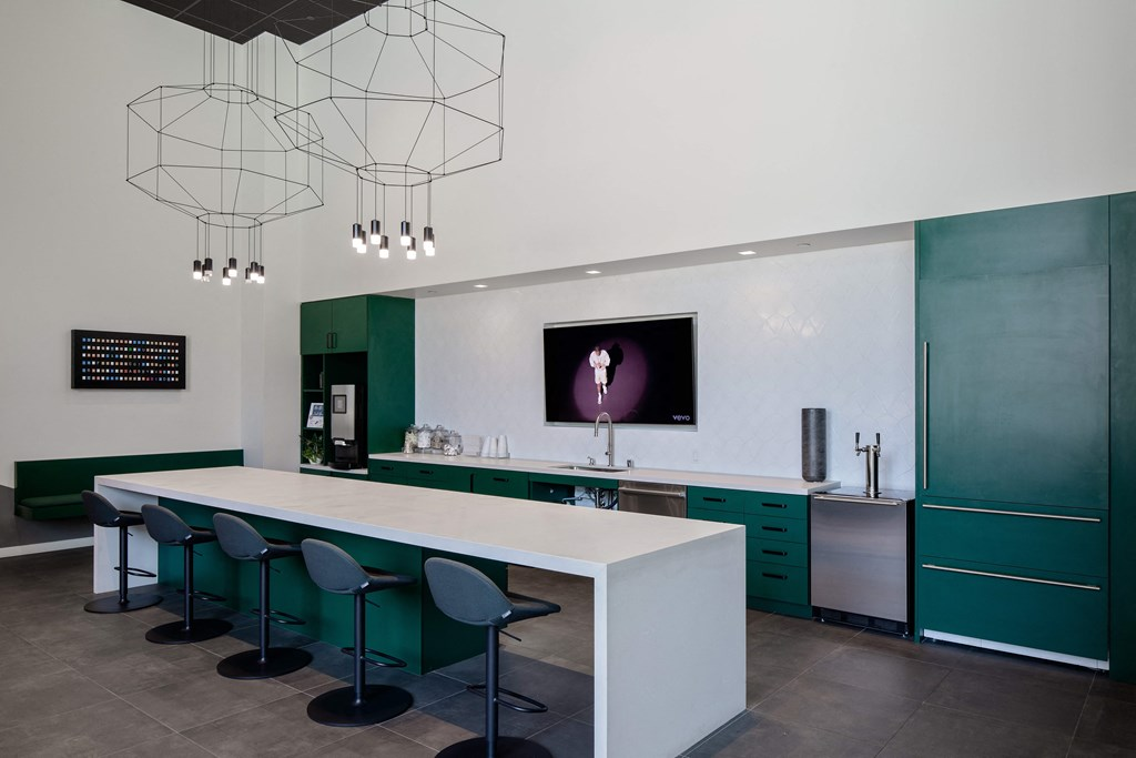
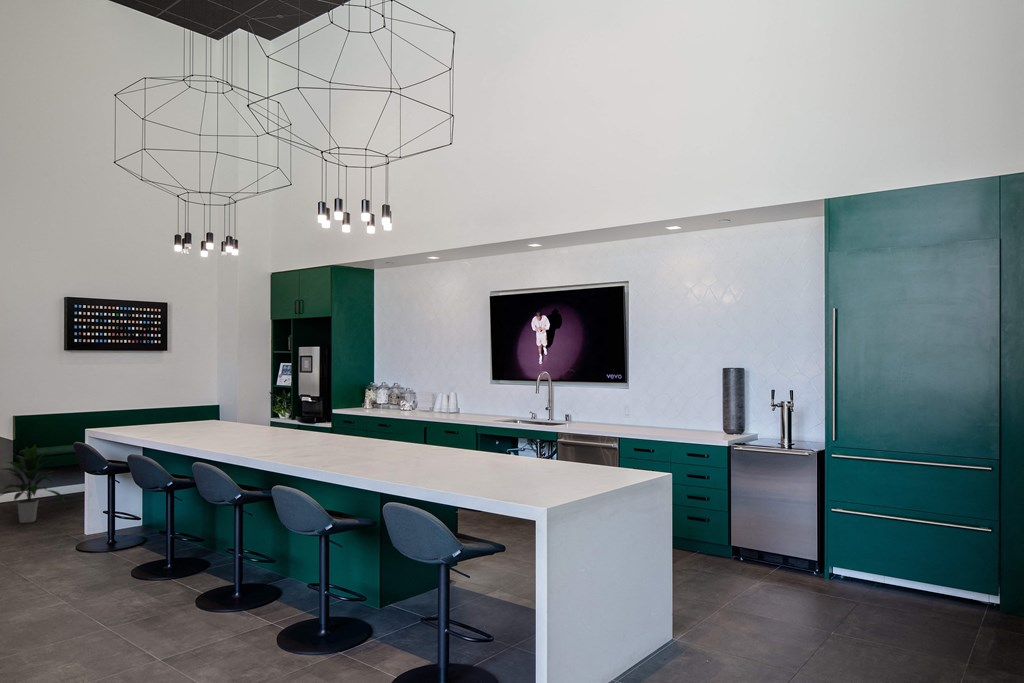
+ indoor plant (30, 483)
